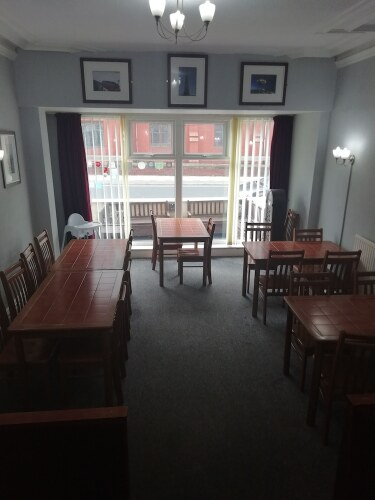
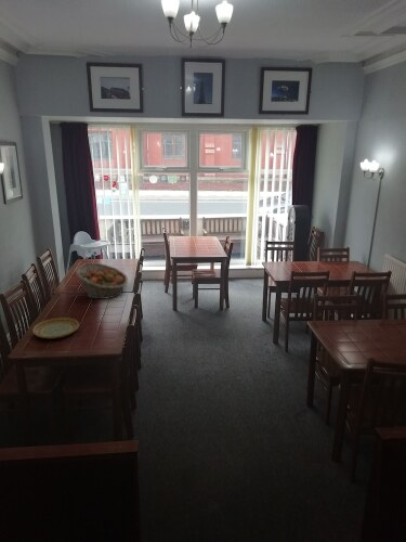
+ plate (56, 328)
+ fruit basket (102, 280)
